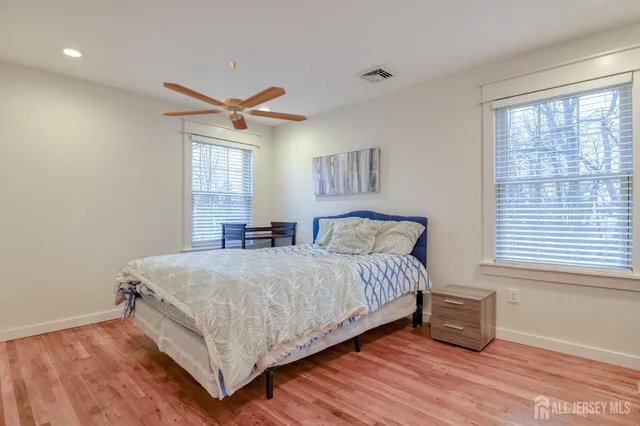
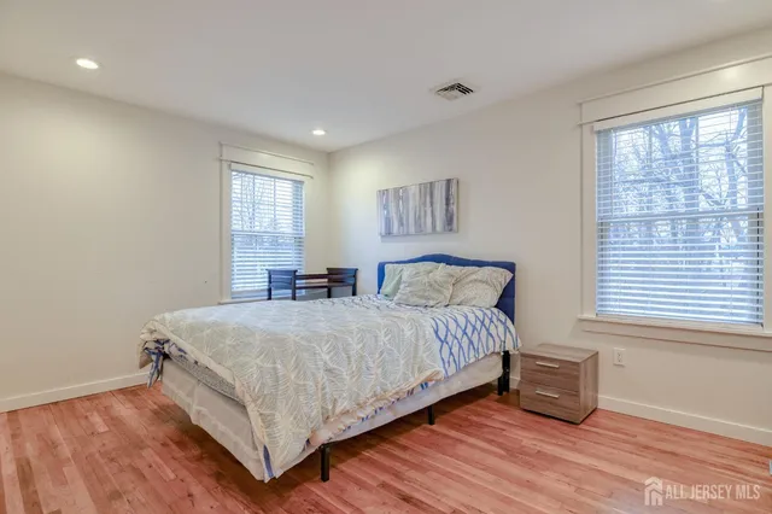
- ceiling fan (233, 93)
